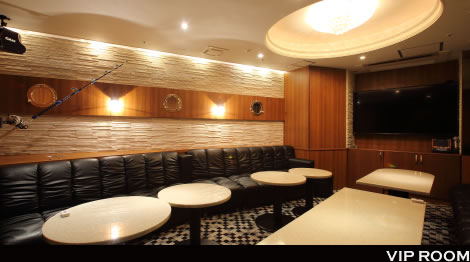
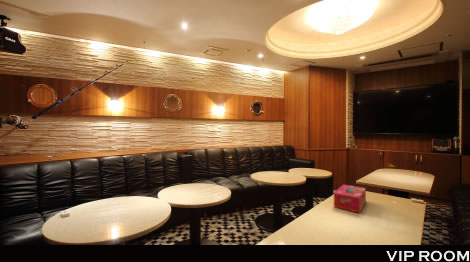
+ tissue box (350, 197)
